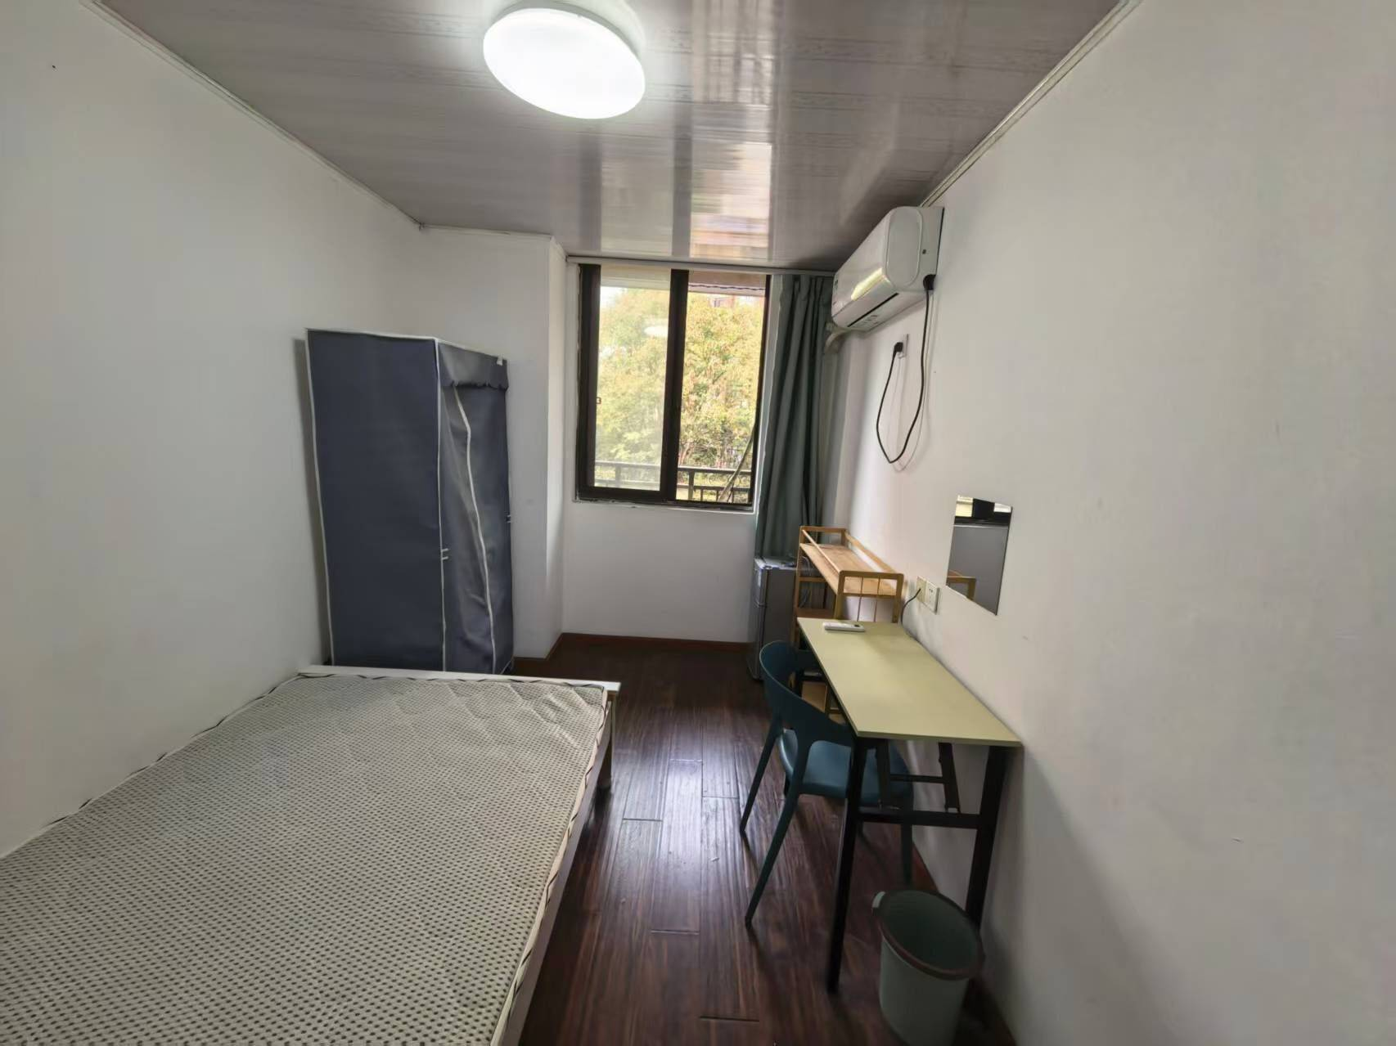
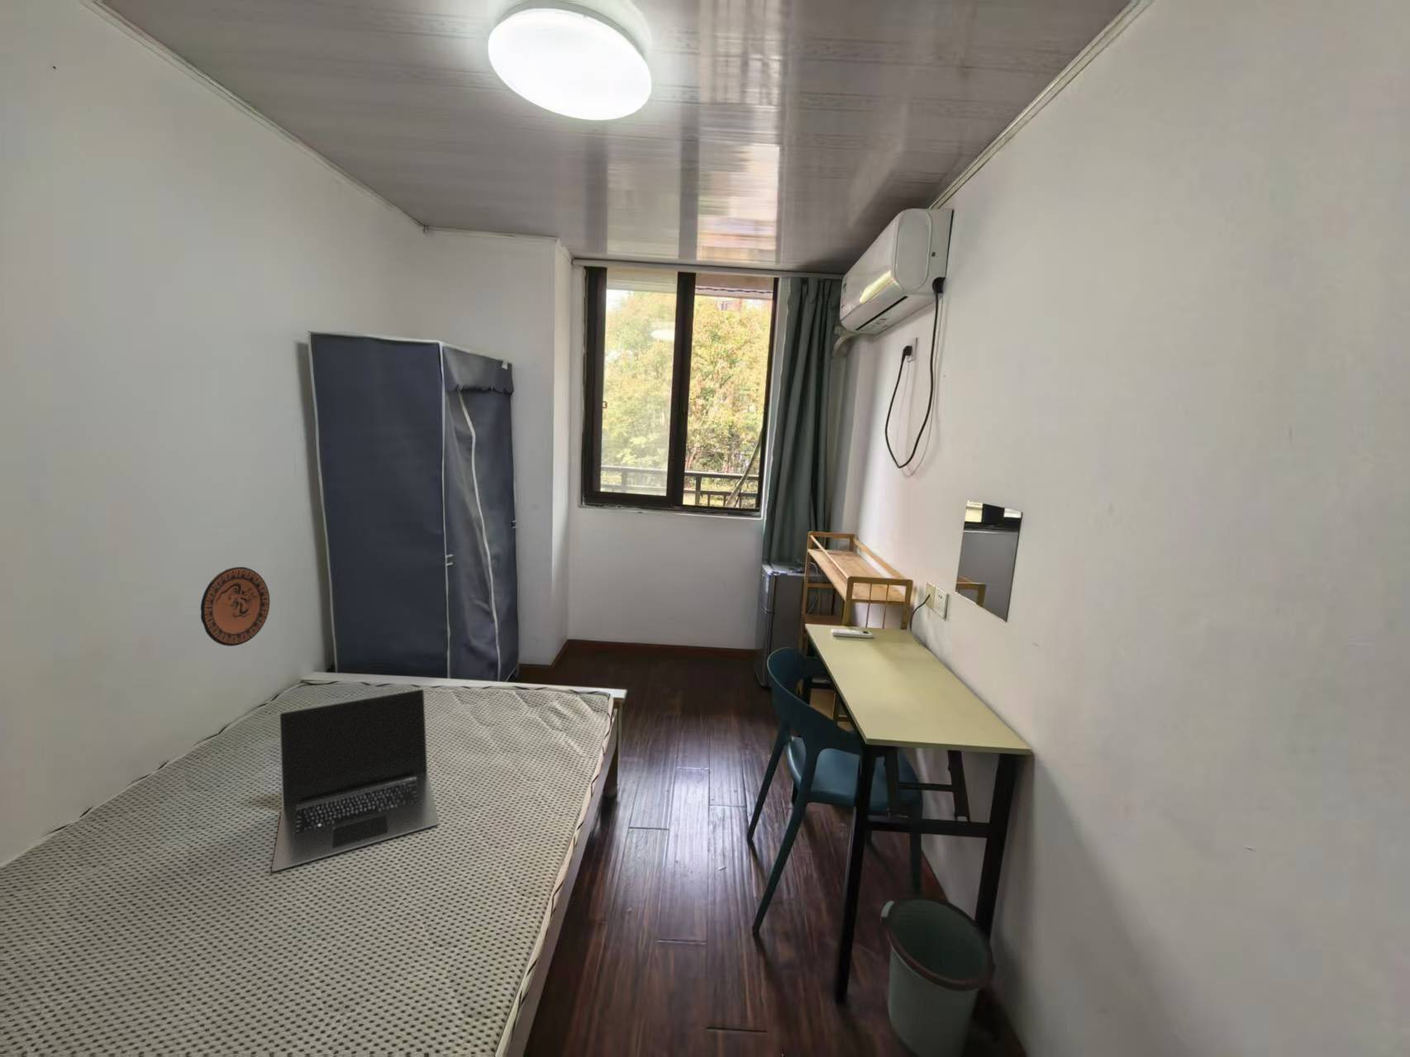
+ laptop (357, 767)
+ decorative plate (235, 606)
